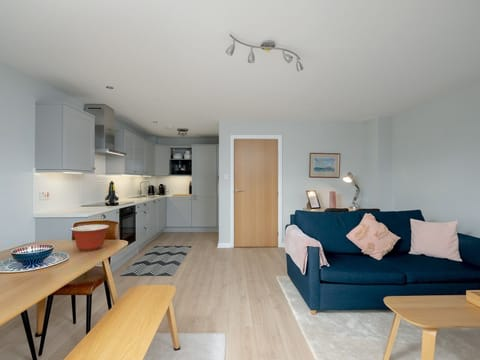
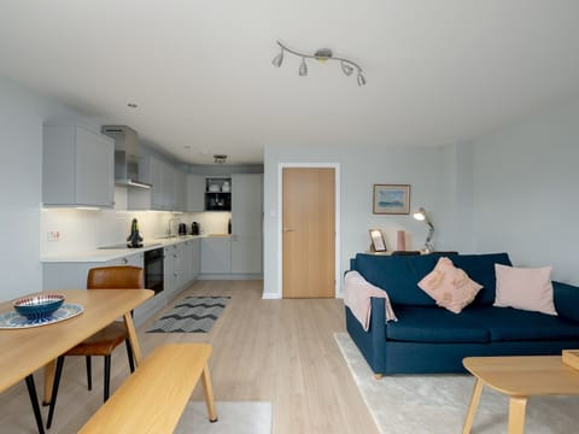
- mixing bowl (90, 238)
